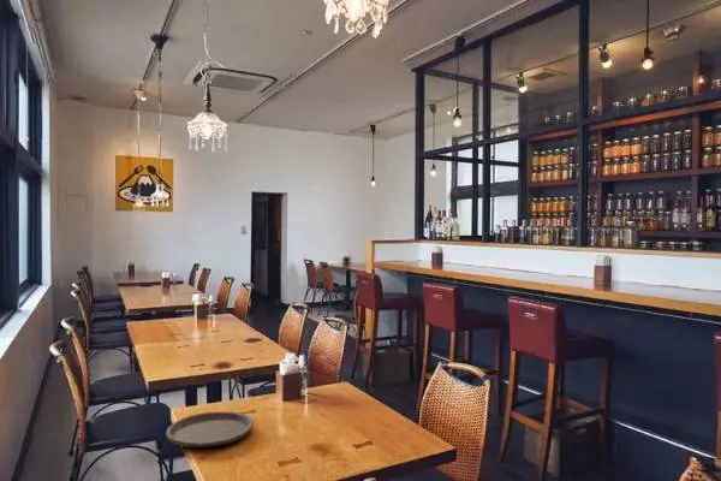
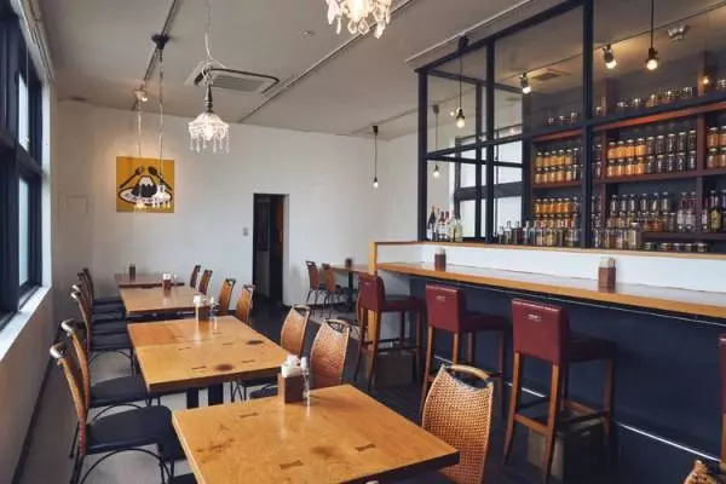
- plate (210, 429)
